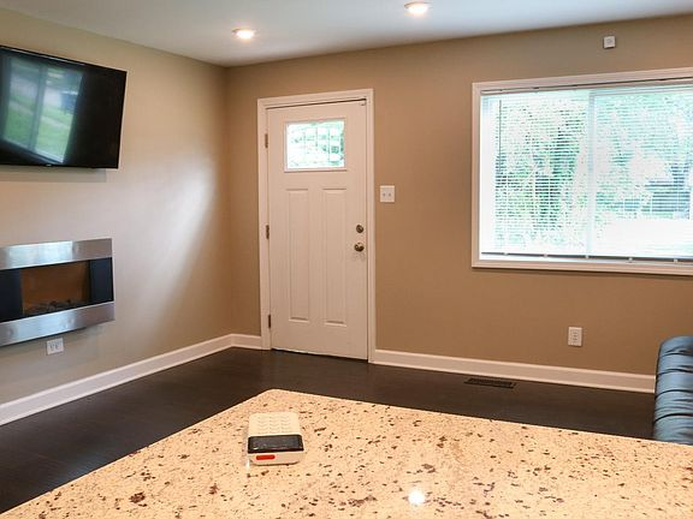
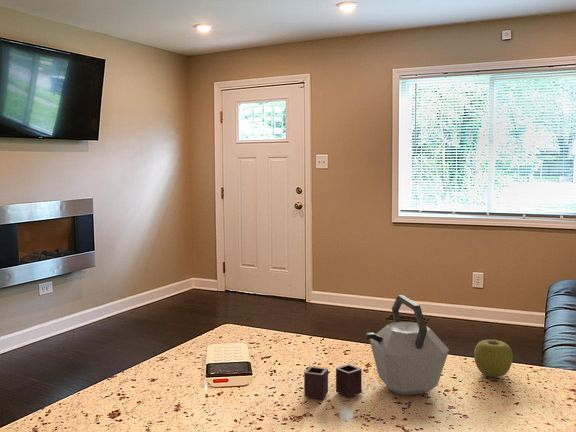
+ kettle (372, 346)
+ apple (492, 358)
